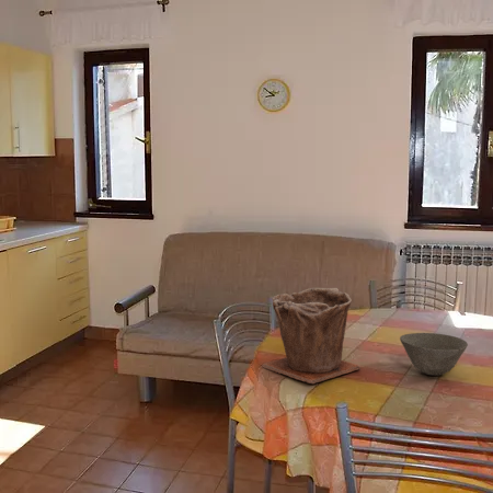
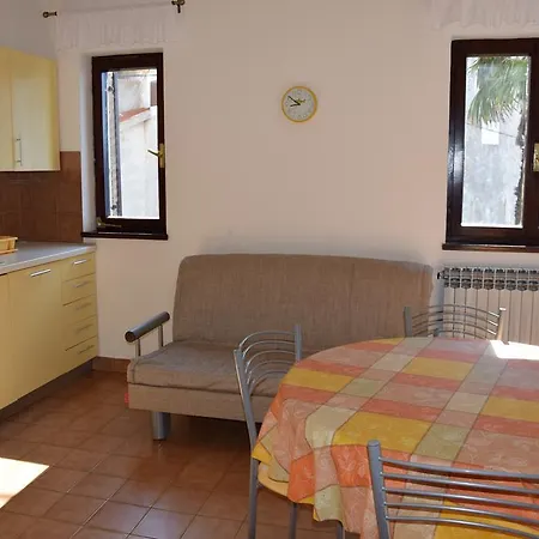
- bowl (433, 356)
- plant pot (310, 330)
